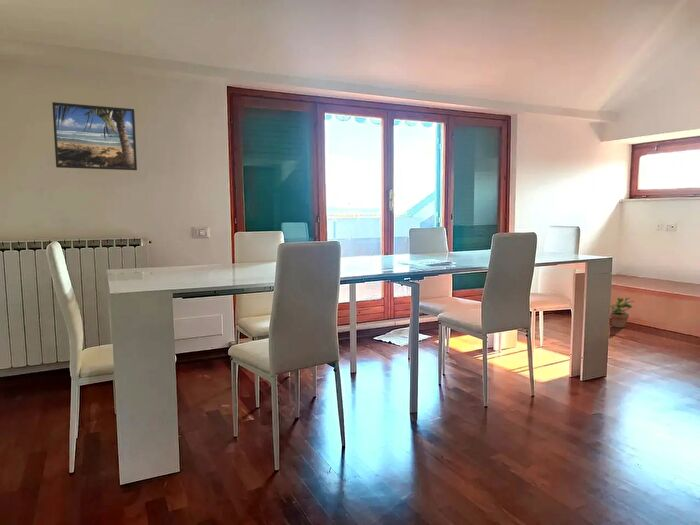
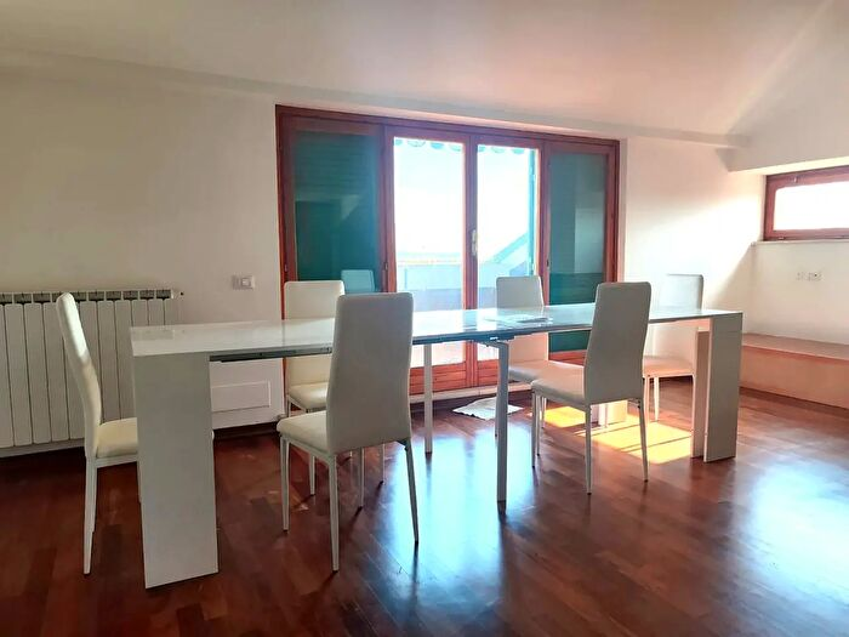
- potted plant (619, 311)
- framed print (96, 137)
